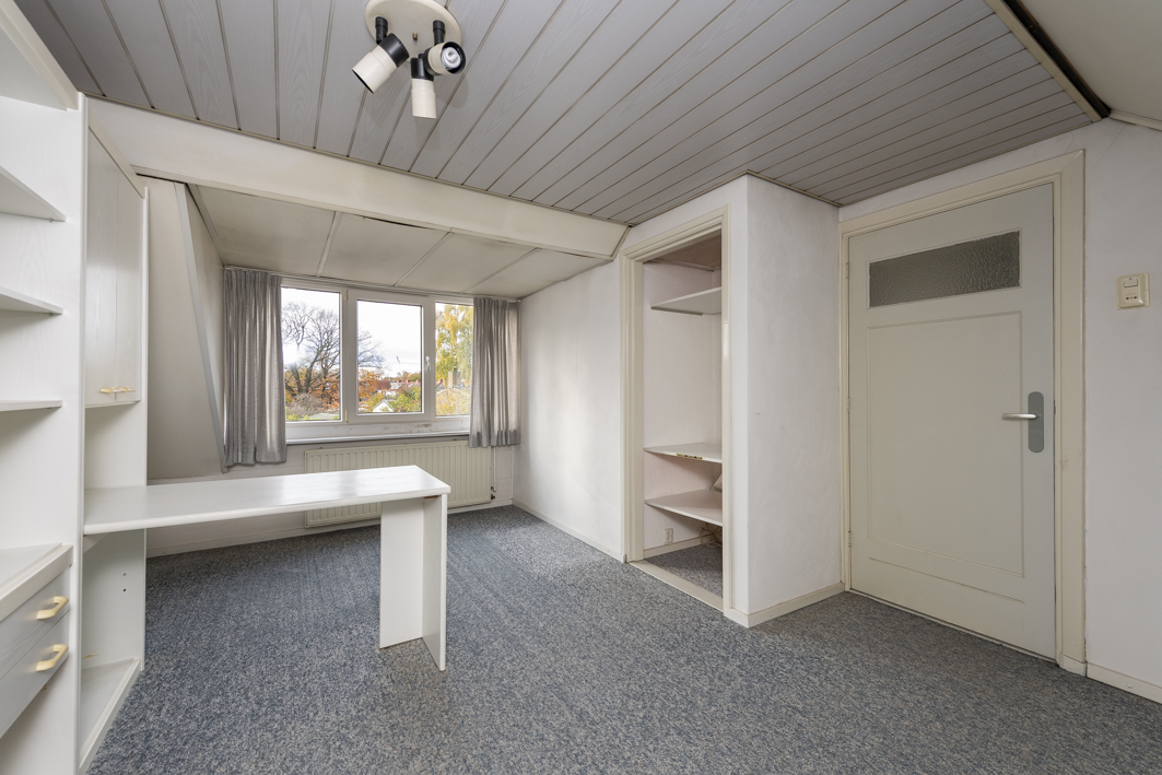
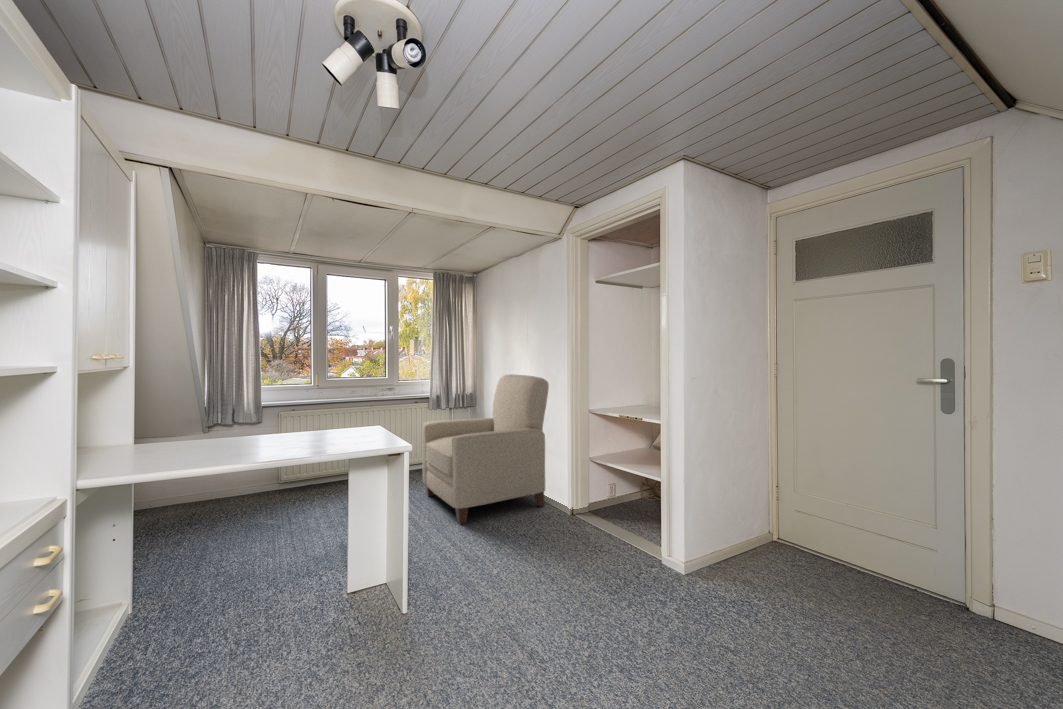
+ chair (484, 438)
